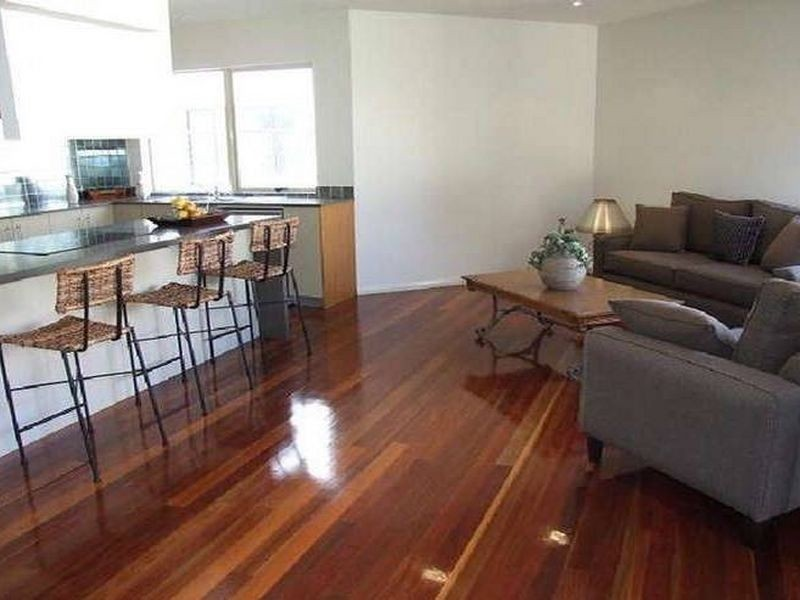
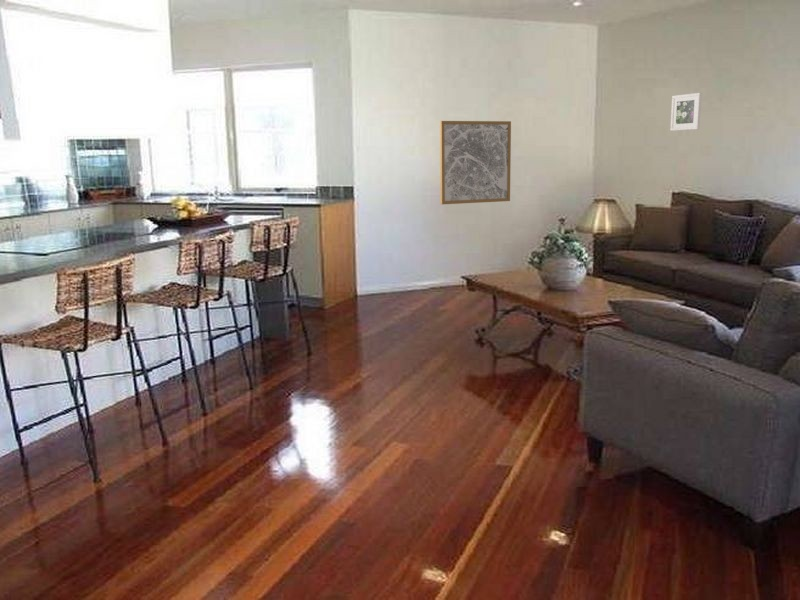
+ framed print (685, 112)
+ wall art (476, 162)
